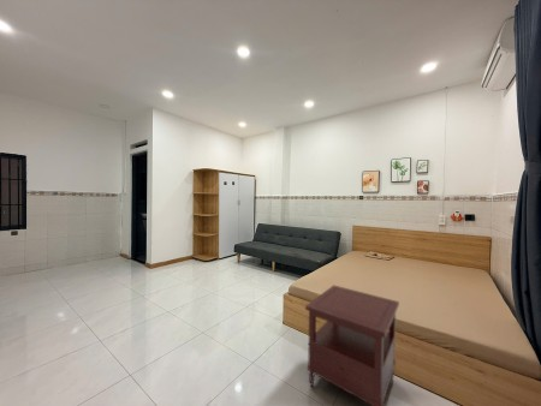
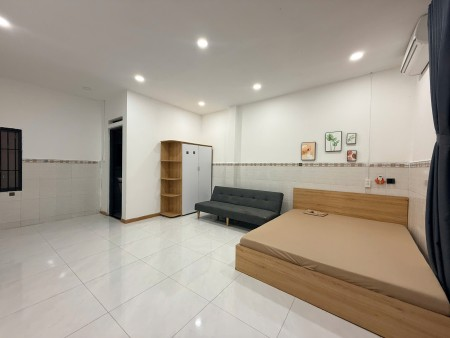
- side table (352, 342)
